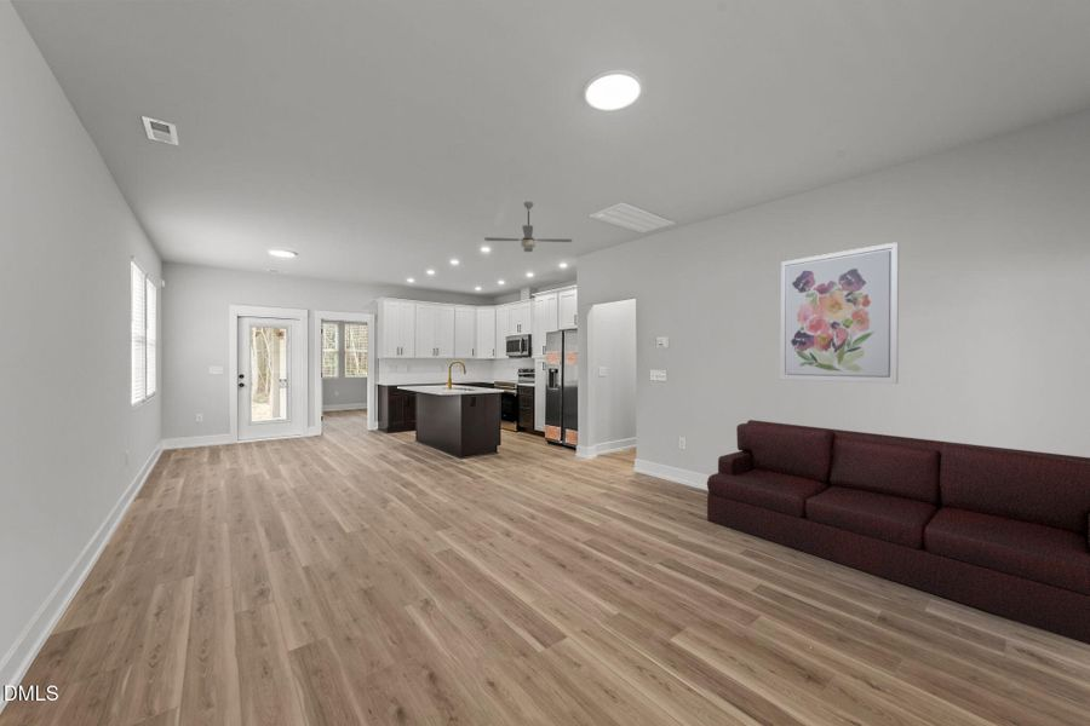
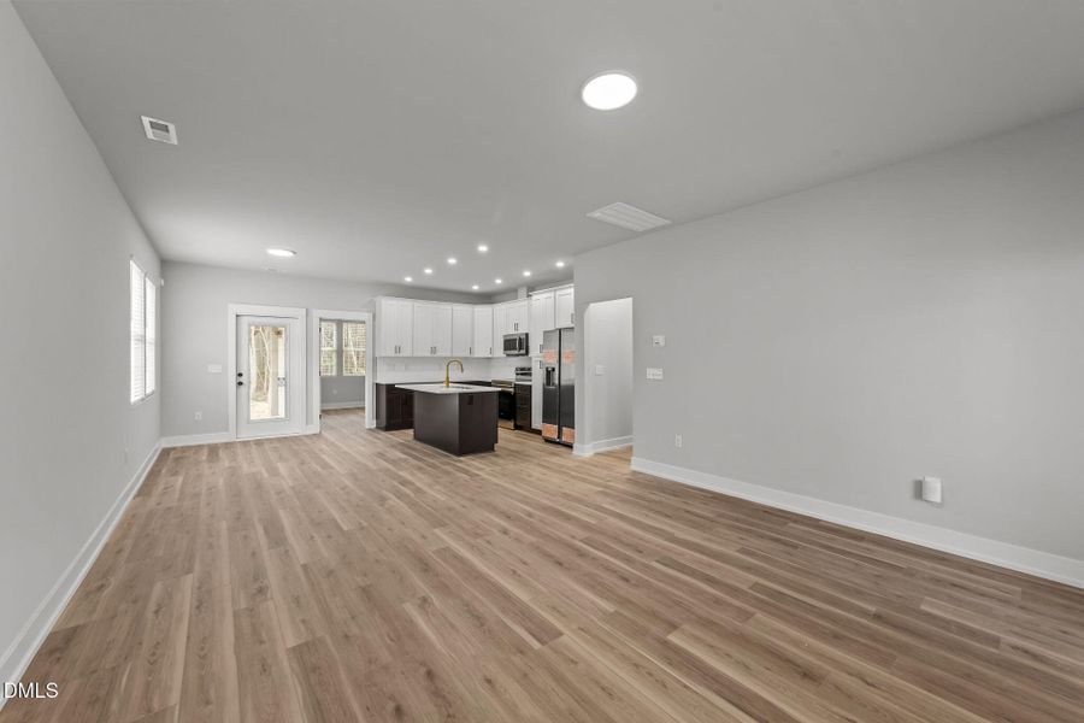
- ceiling fan (528, 225)
- wall art (834, 317)
- sofa (871, 495)
